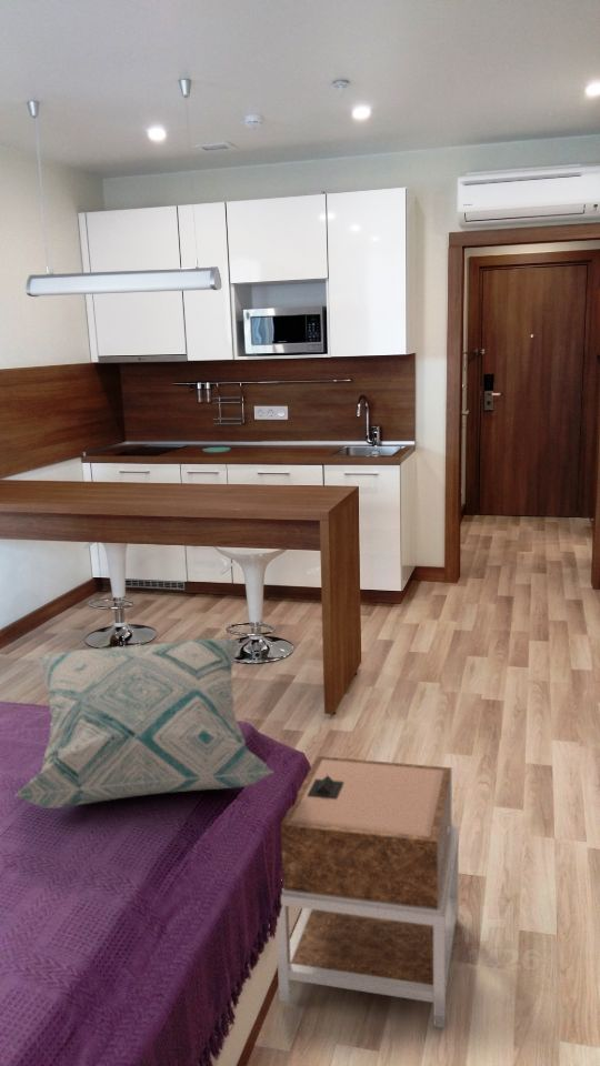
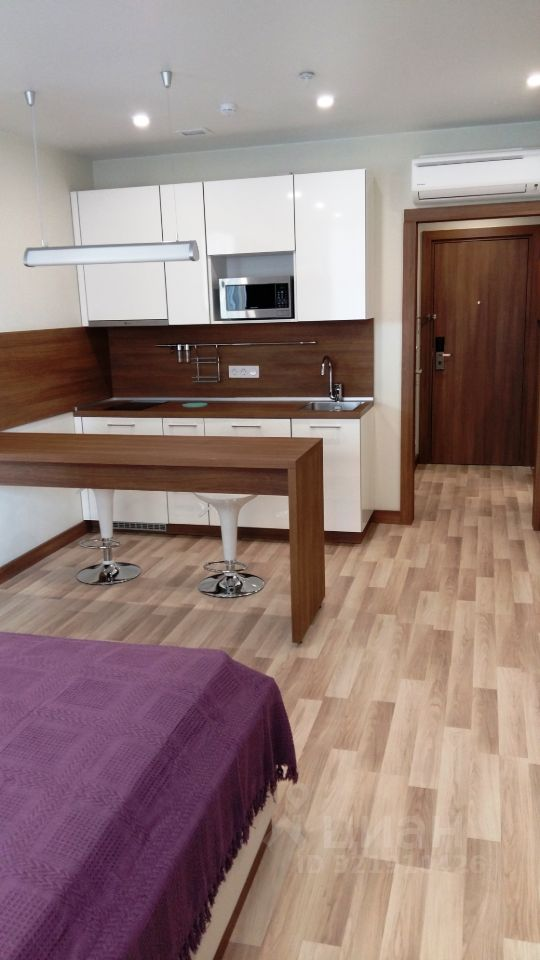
- decorative pillow (143, 714)
- nightstand (372, 874)
